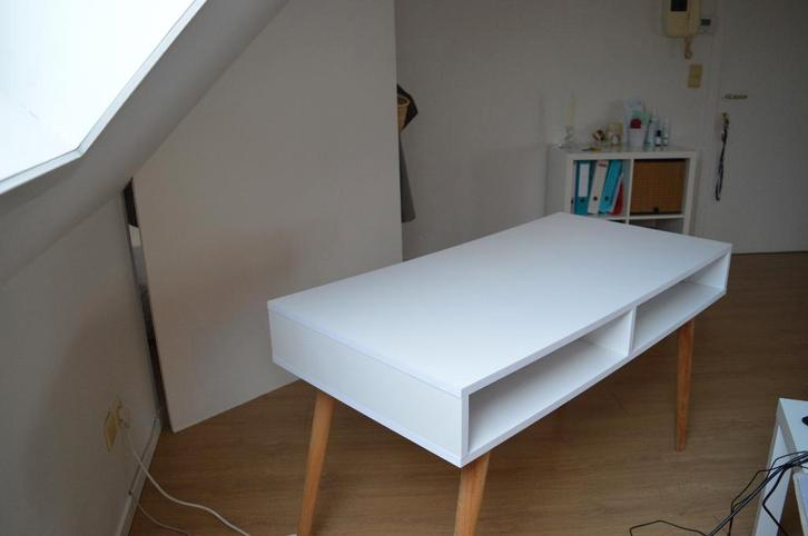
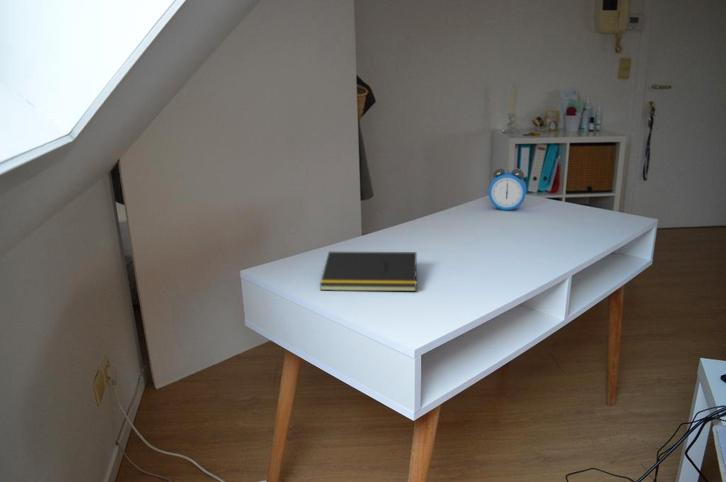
+ notepad (370, 270)
+ alarm clock (507, 188)
